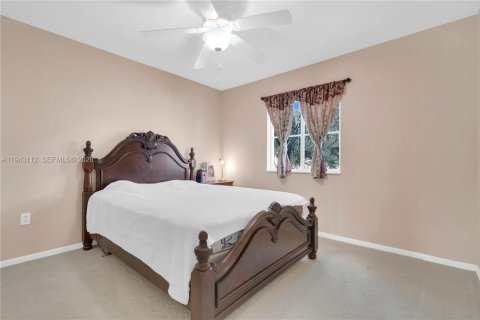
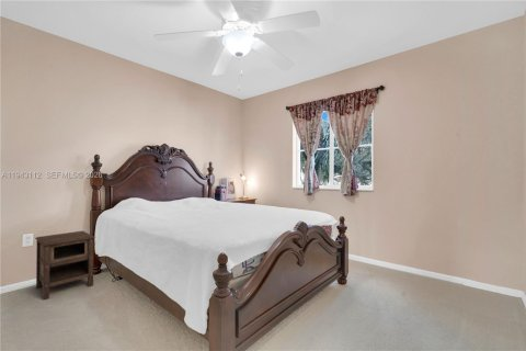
+ nightstand (65, 261)
